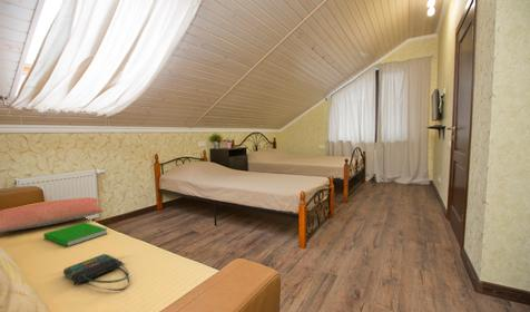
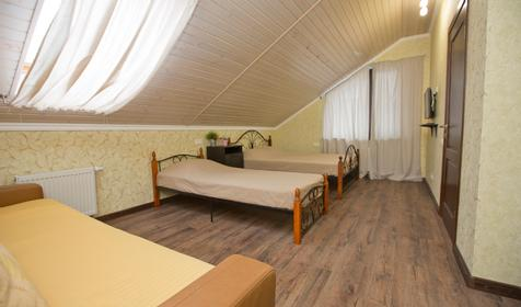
- pillow (49, 213)
- book (76, 233)
- tote bag (102, 272)
